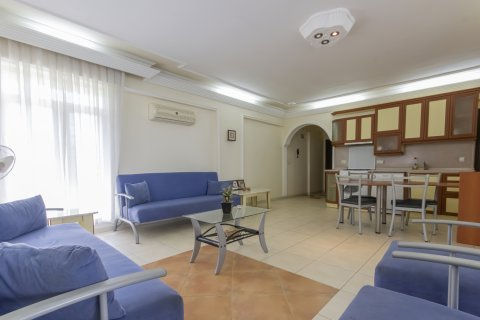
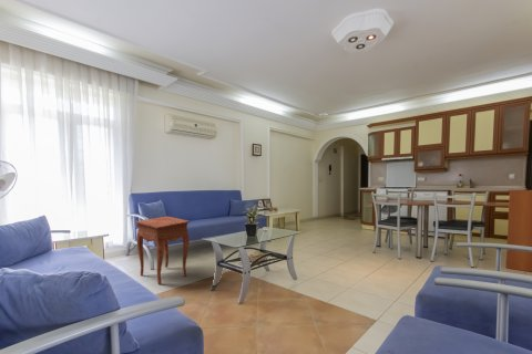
+ side table (163, 248)
